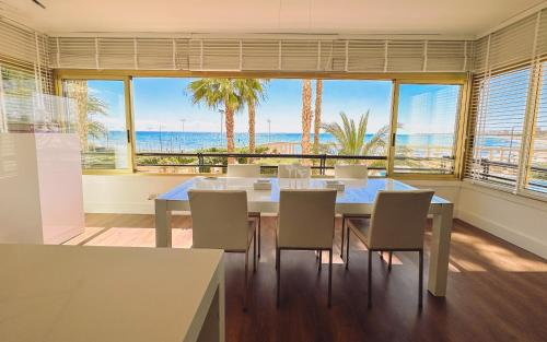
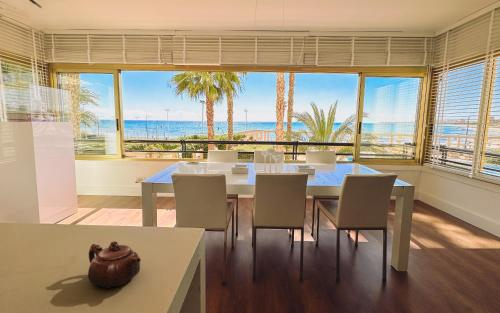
+ teapot (113, 259)
